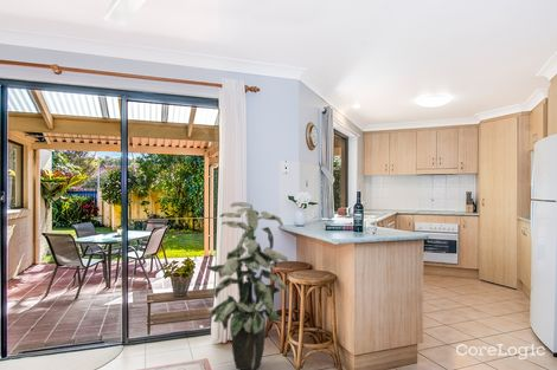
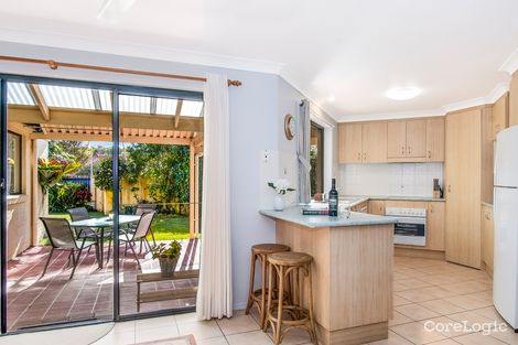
- indoor plant (245, 281)
